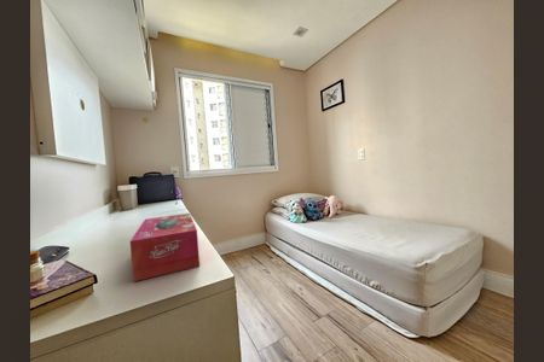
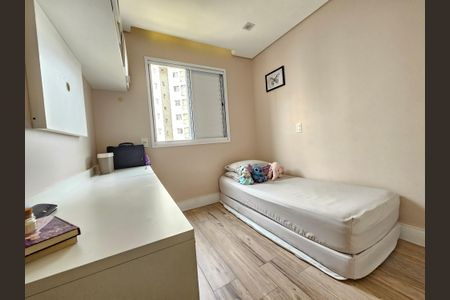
- tissue box (168, 239)
